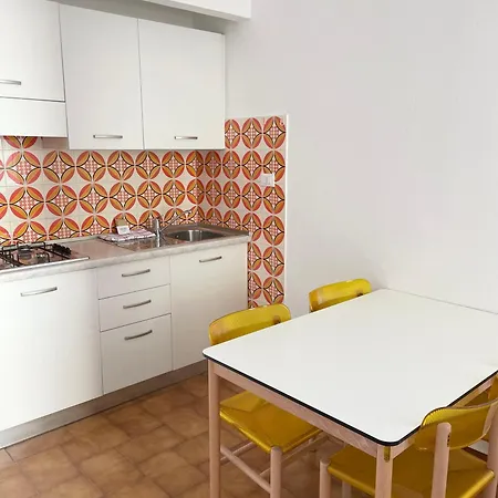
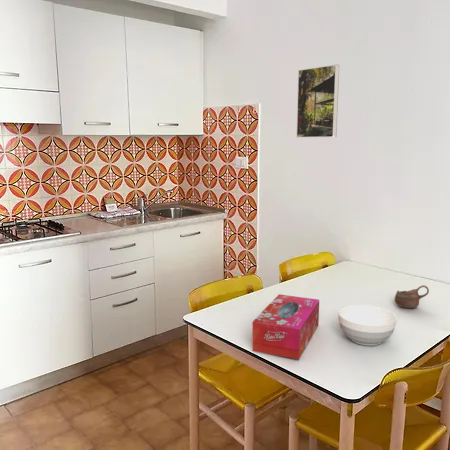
+ bowl (366, 326)
+ cup (410, 296)
+ tissue box (287, 323)
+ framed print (316, 102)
